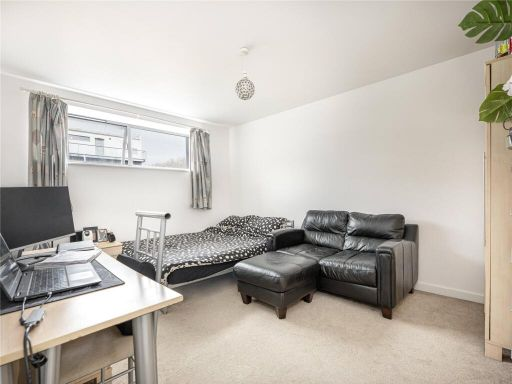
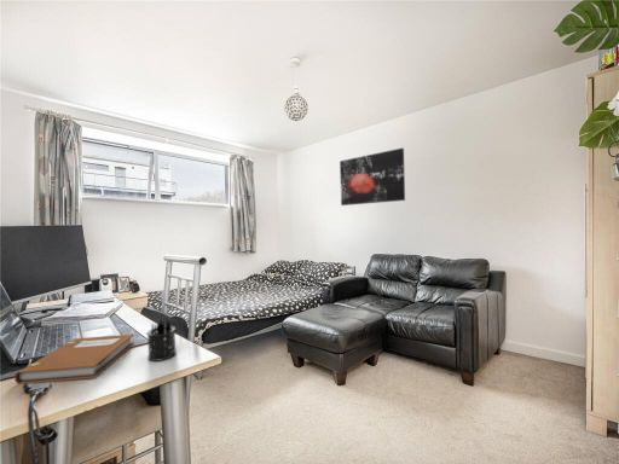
+ pen holder (161, 336)
+ wall art (370, 179)
+ notebook (83, 354)
